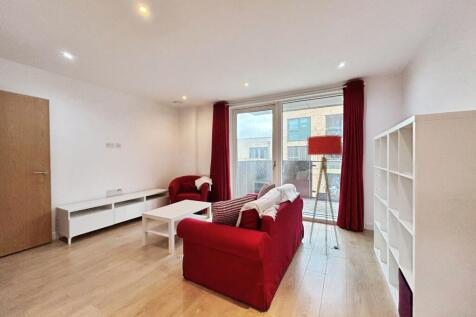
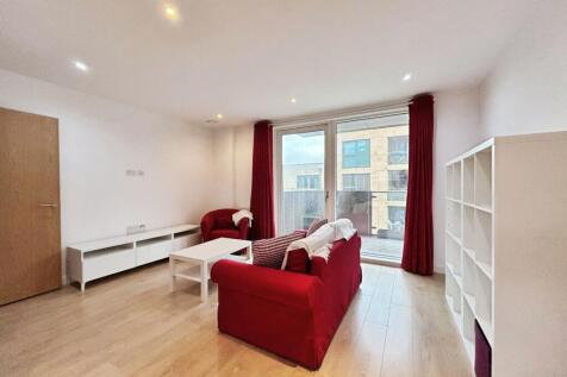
- floor lamp (323, 192)
